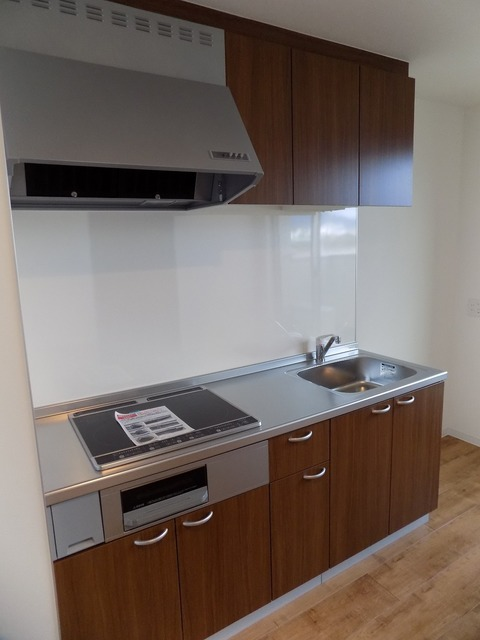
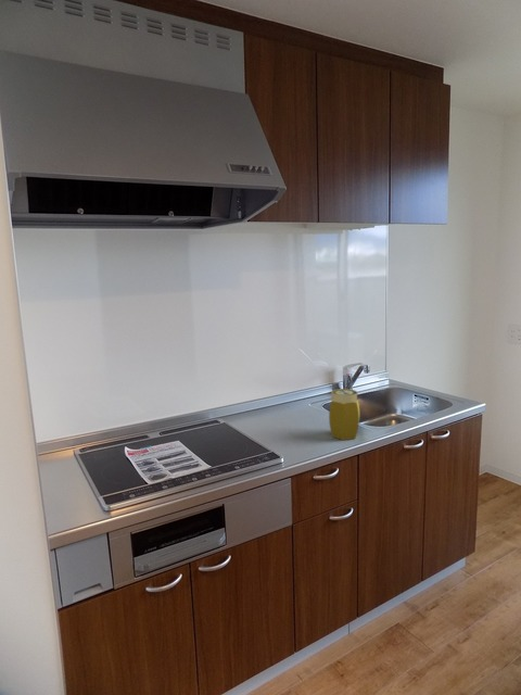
+ jar (344, 414)
